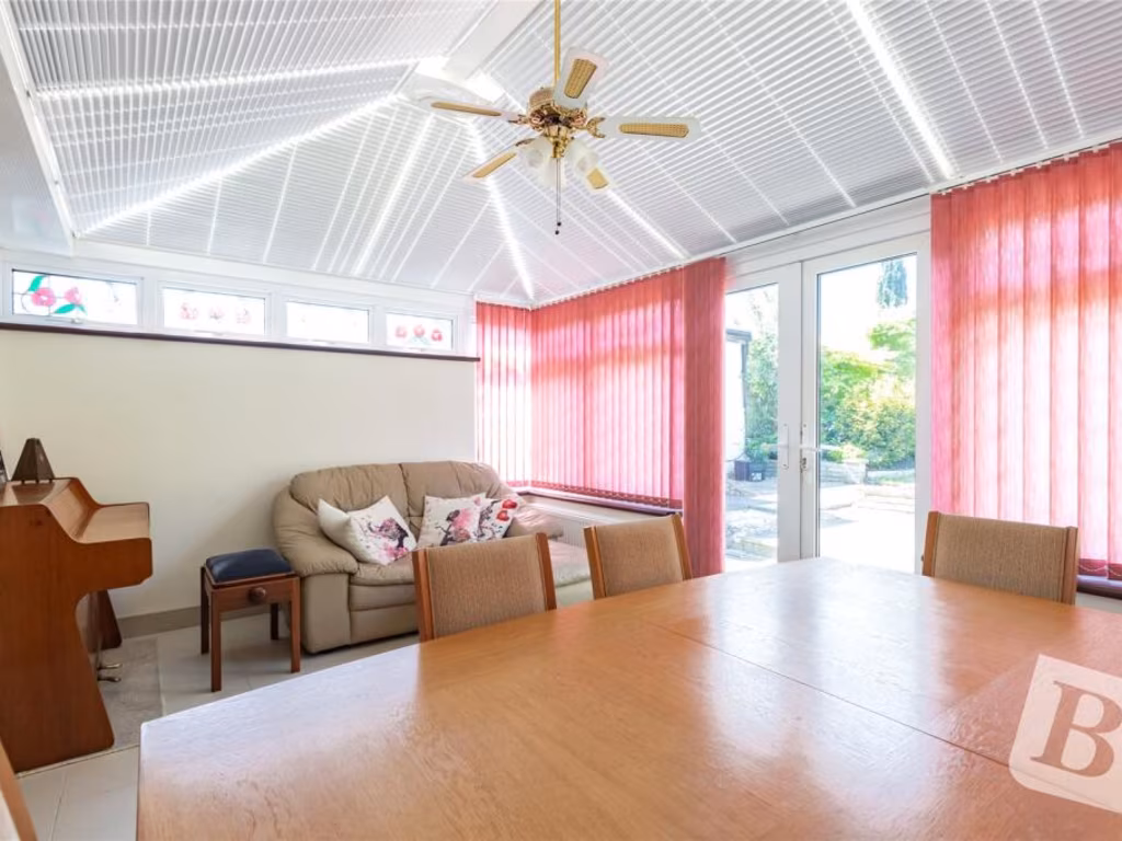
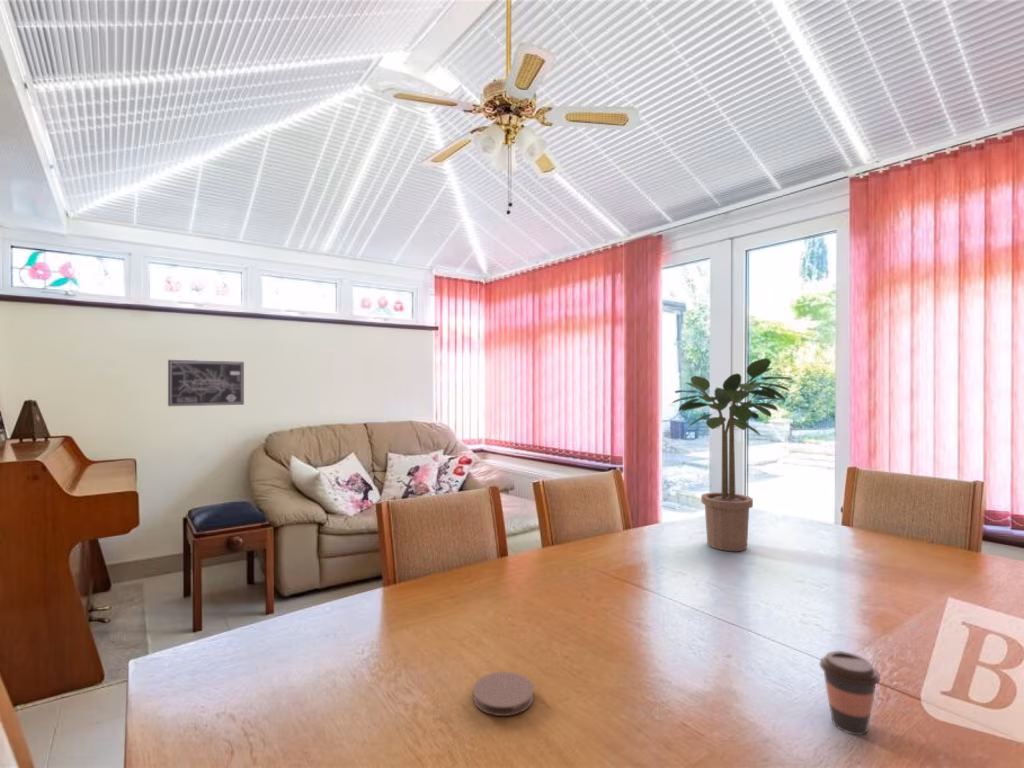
+ coaster (503, 692)
+ potted plant (734, 452)
+ coffee cup (849, 693)
+ wall art (207, 383)
